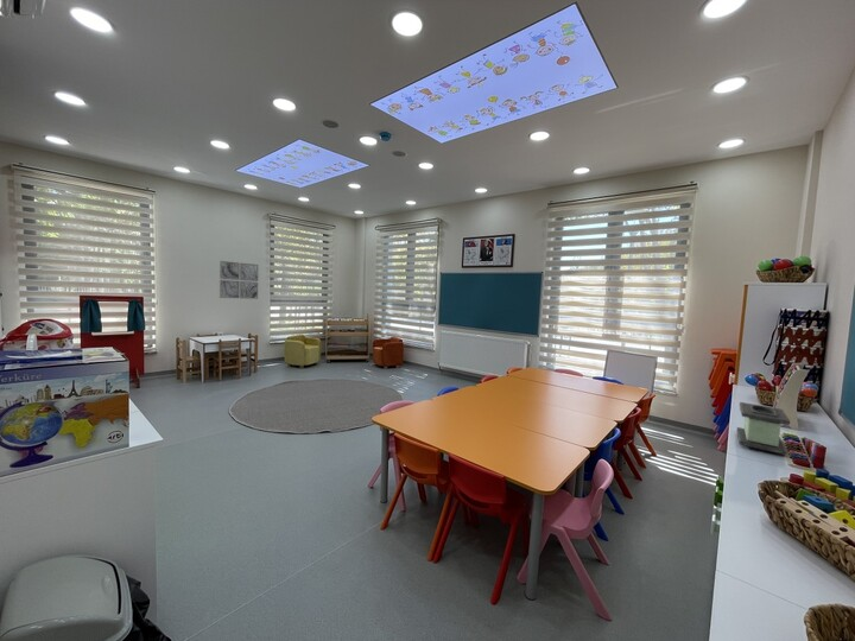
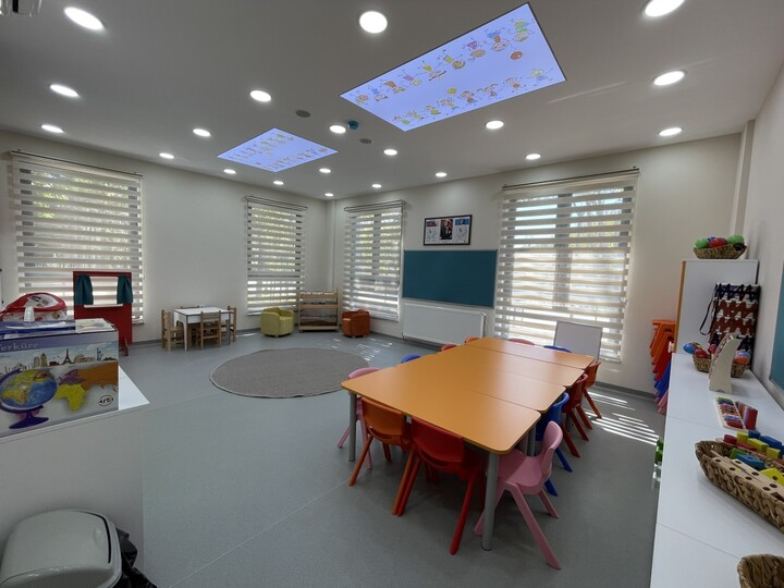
- tissue box (761, 426)
- wall art (239, 279)
